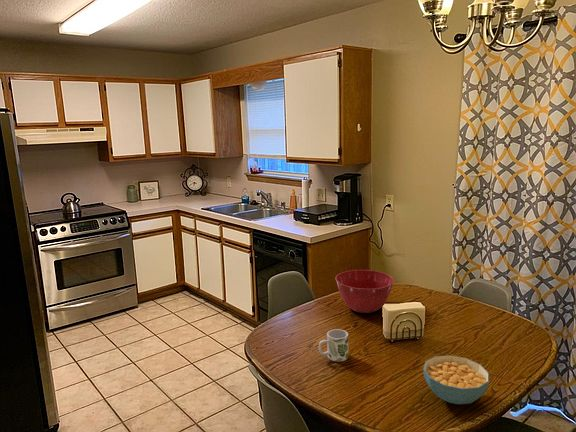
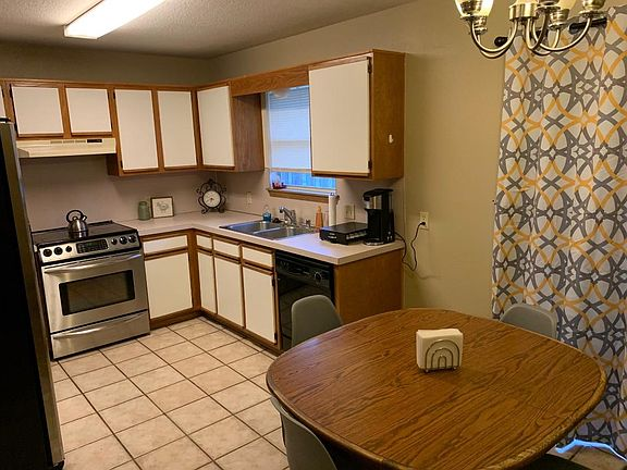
- cereal bowl (455, 384)
- mug (333, 346)
- mixing bowl (364, 293)
